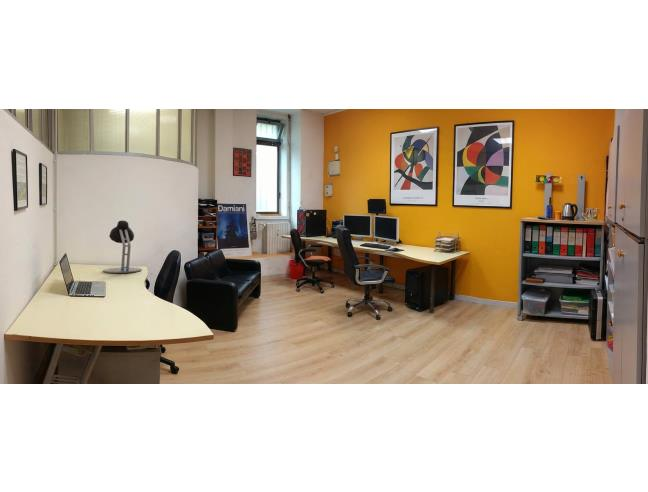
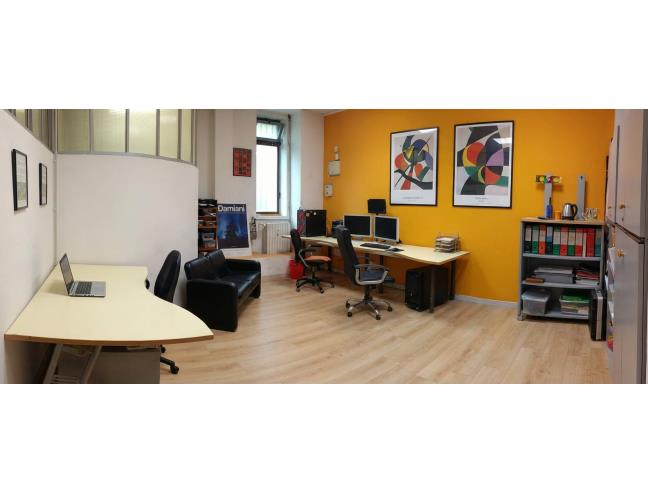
- desk lamp (123, 245)
